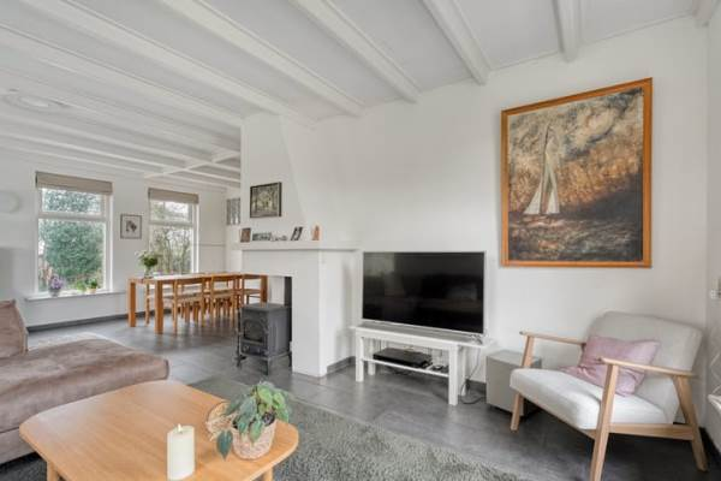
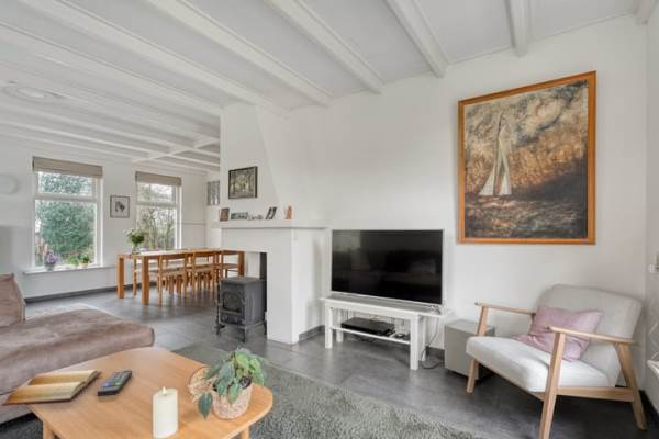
+ remote control (115, 381)
+ bible (56, 384)
